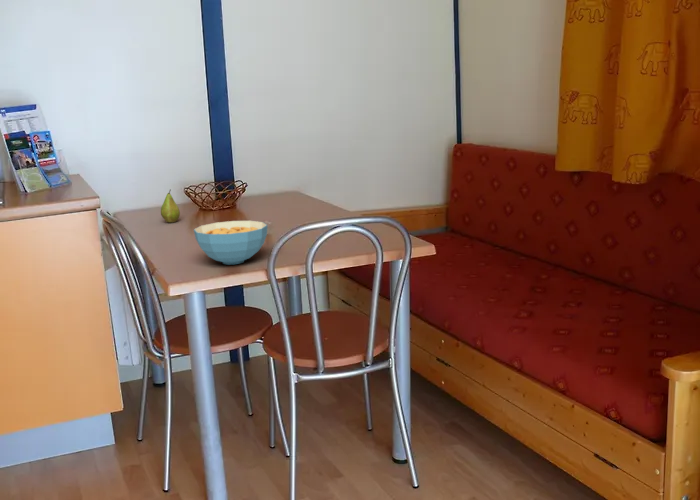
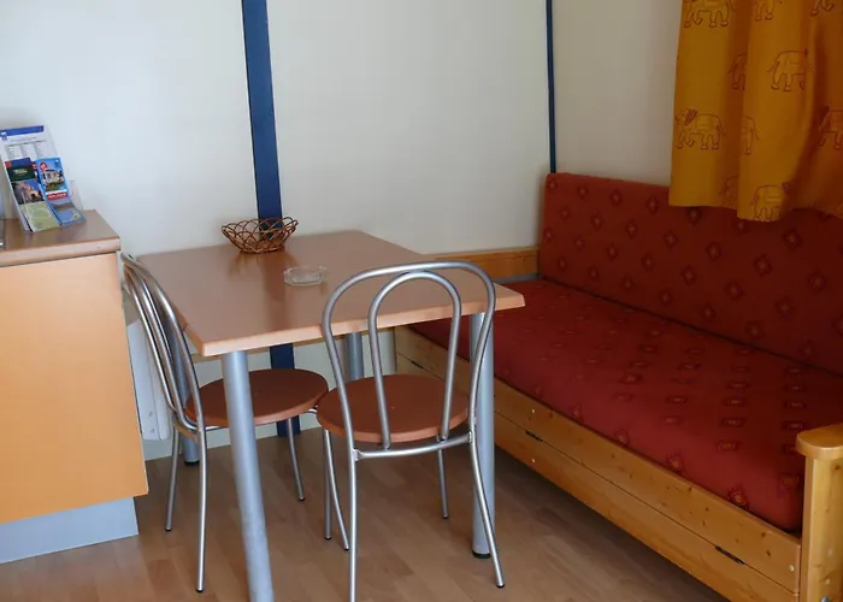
- fruit (169, 205)
- cereal bowl (232, 244)
